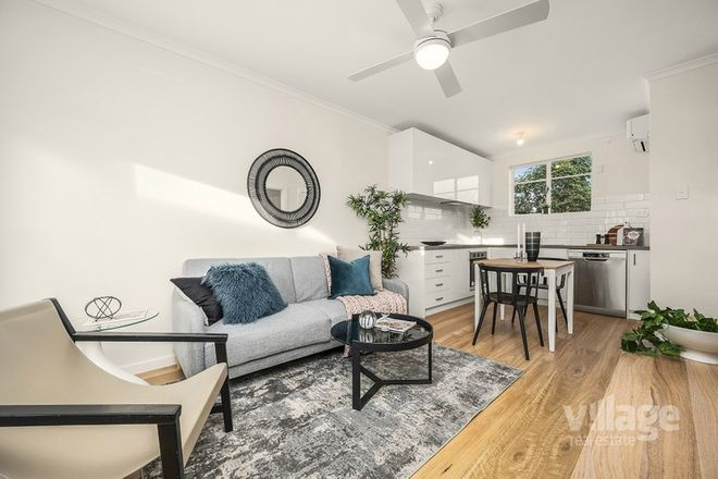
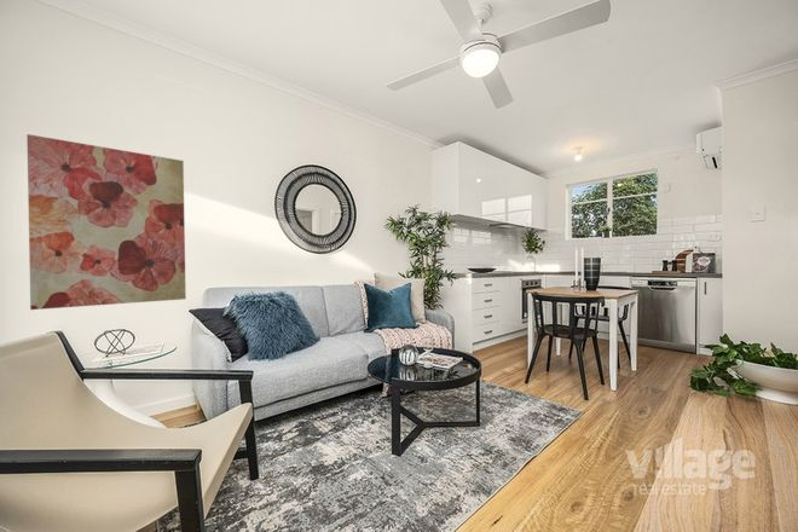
+ wall art (115, 226)
